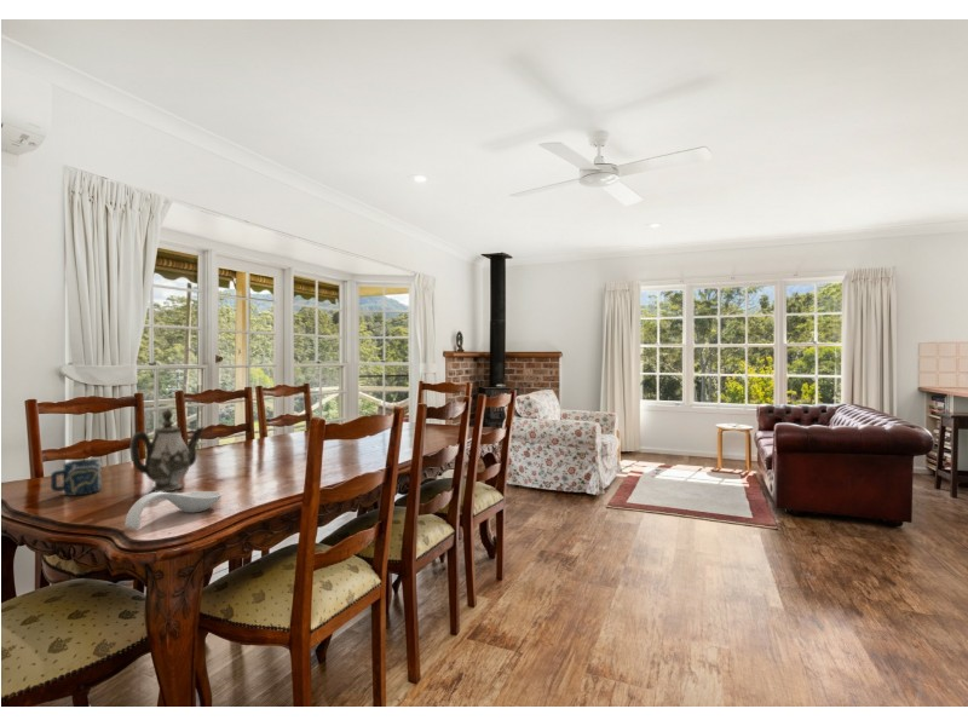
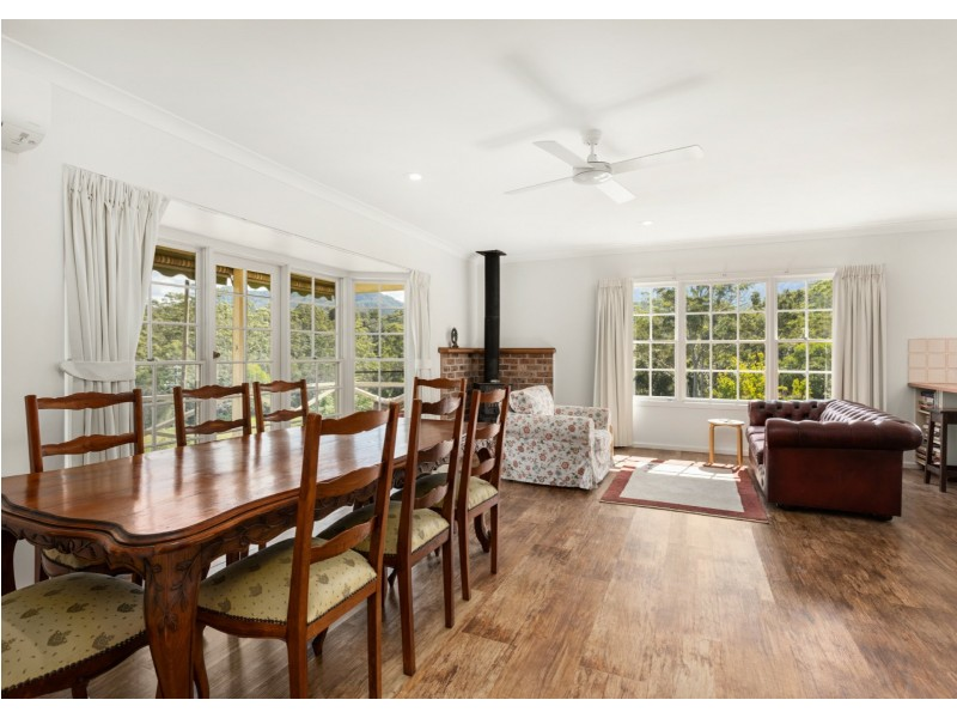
- spoon rest (177, 501)
- teapot (169, 448)
- cup (76, 478)
